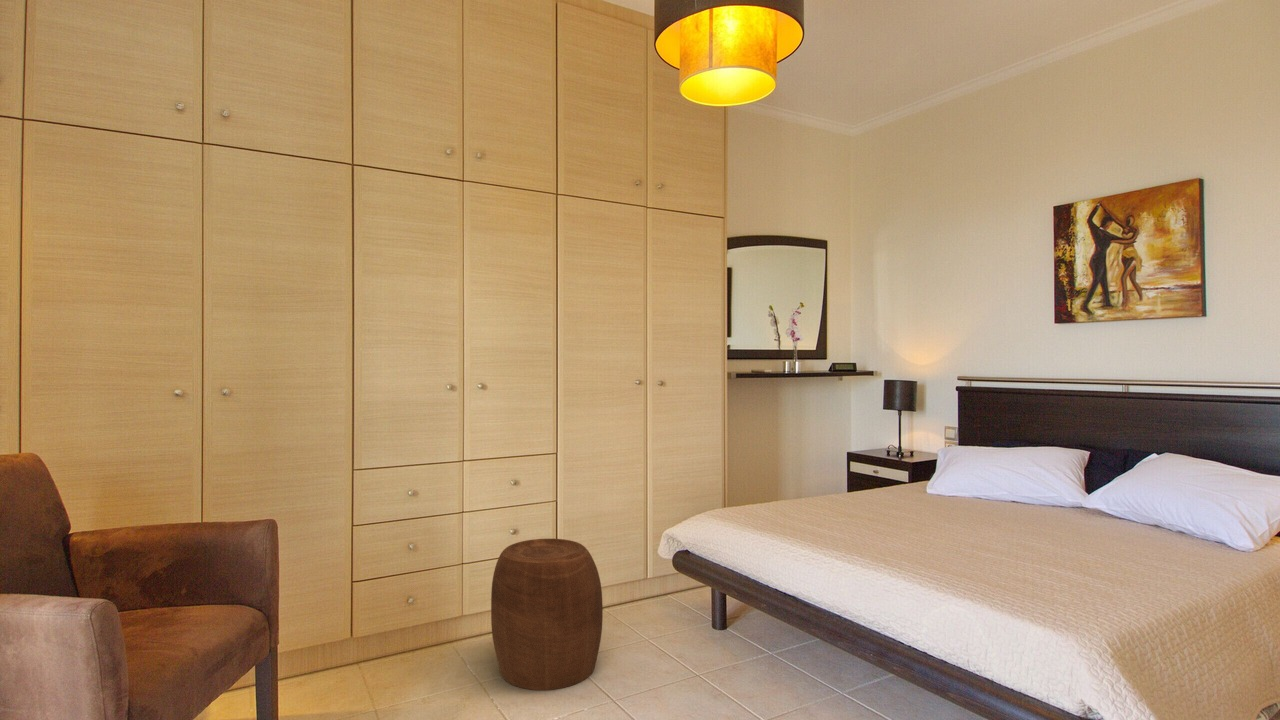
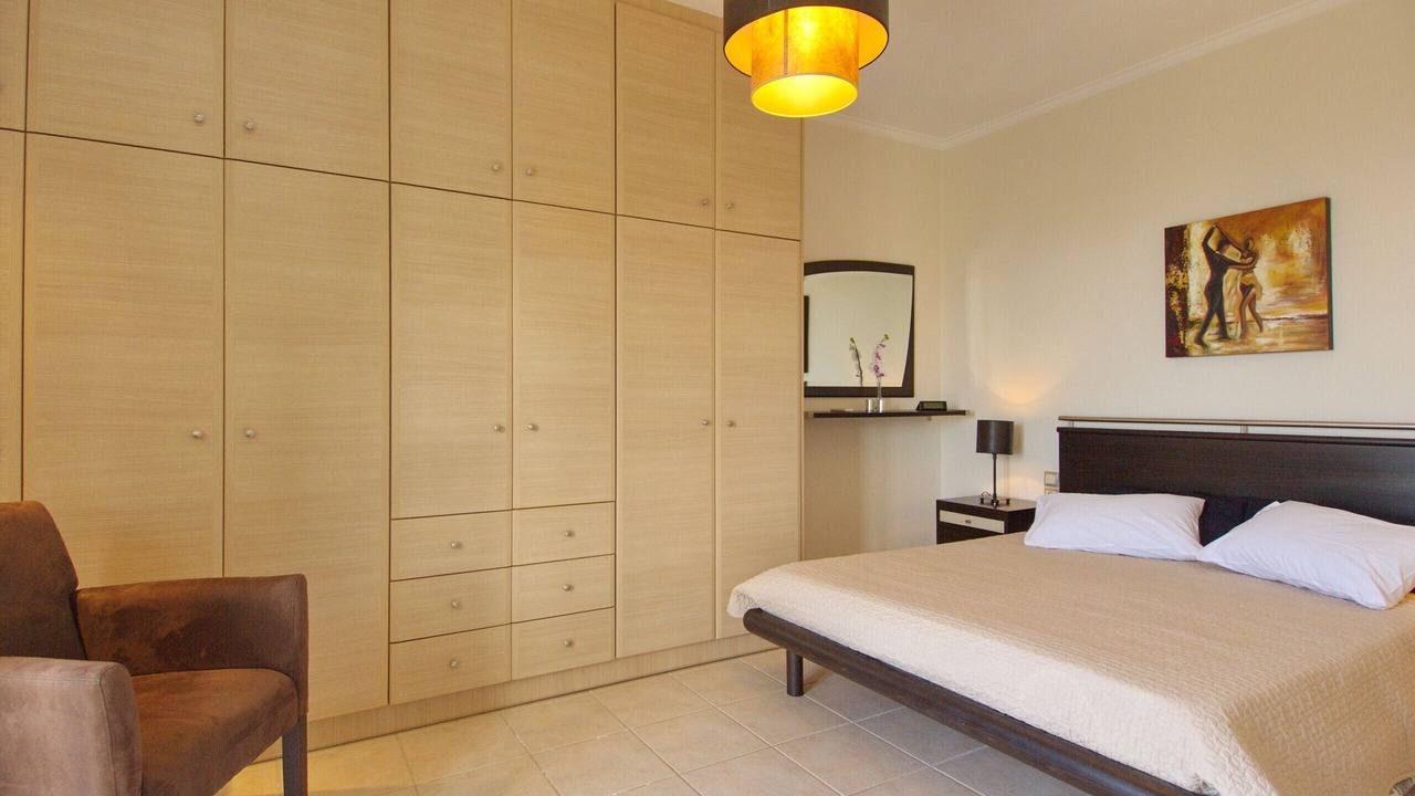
- stool (547, 607)
